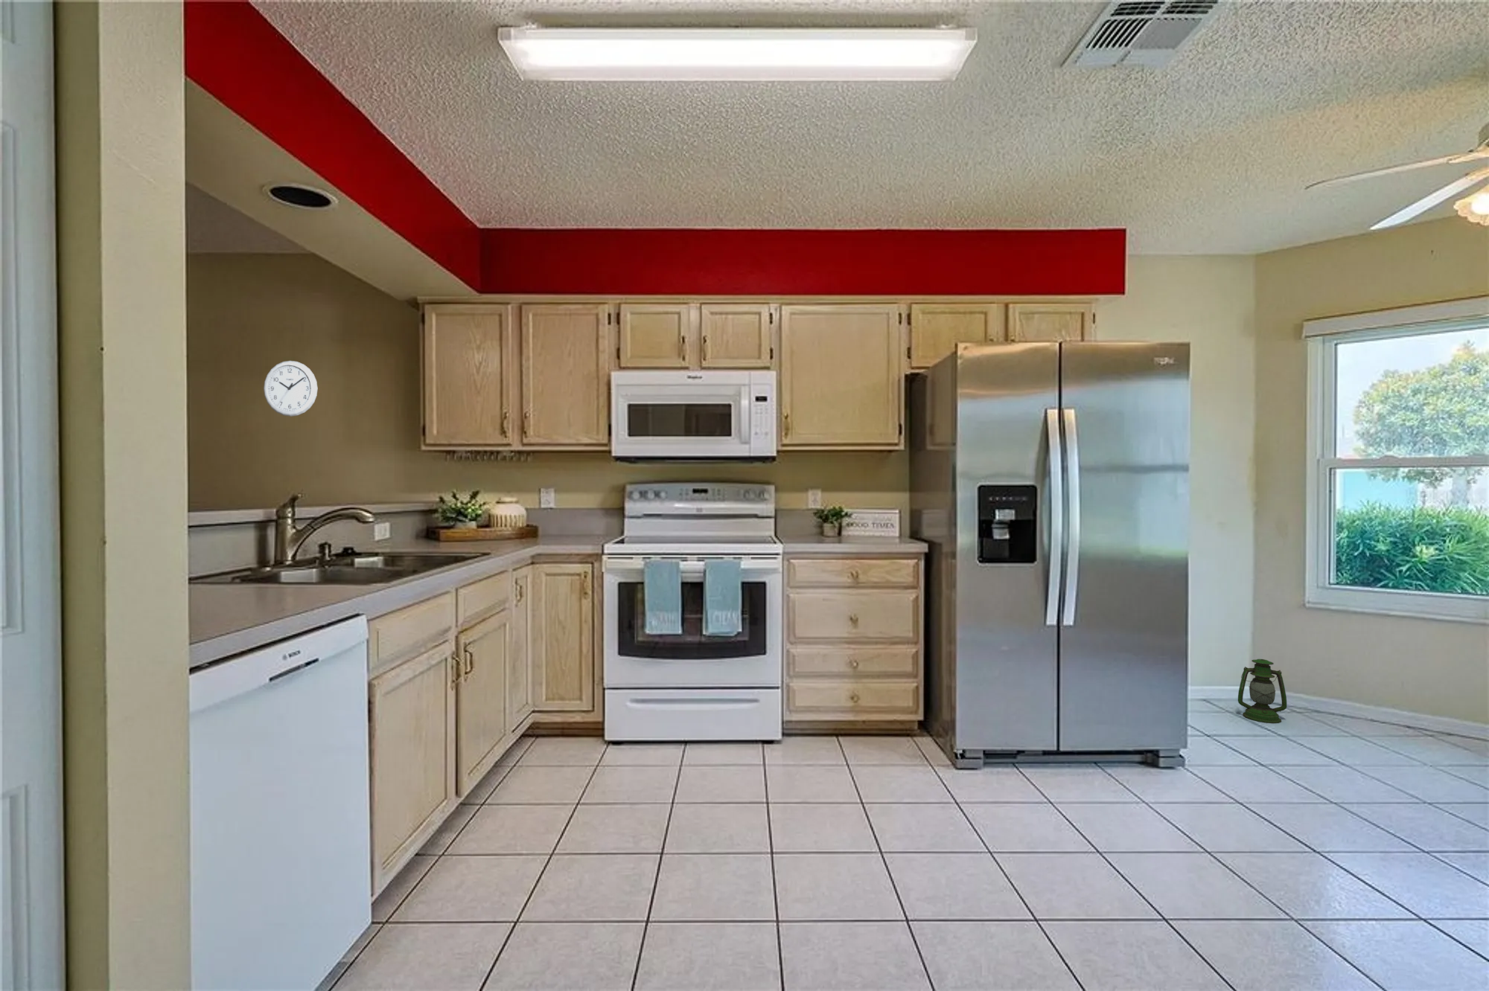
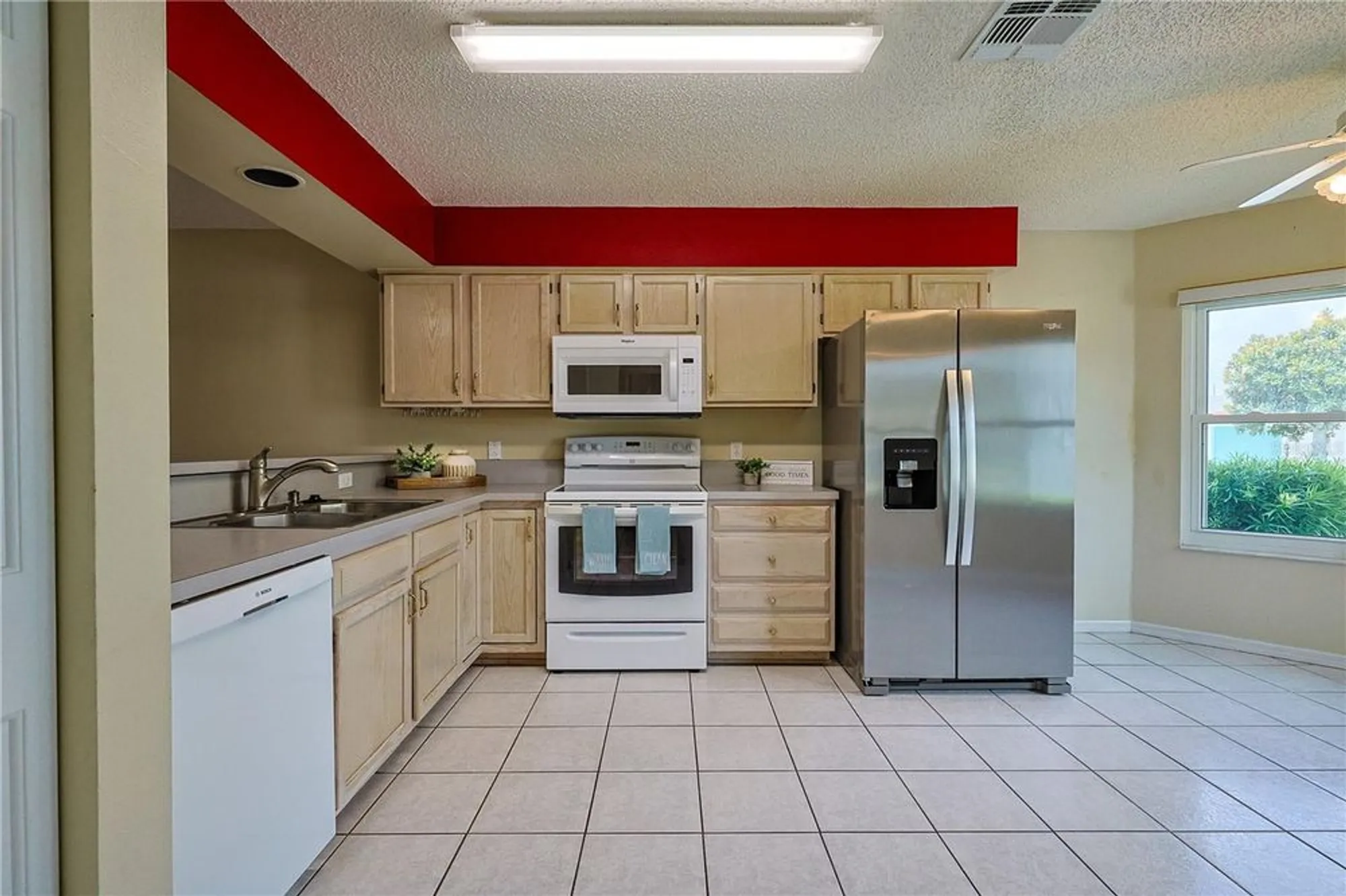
- wall clock (290, 388)
- lantern (1261, 688)
